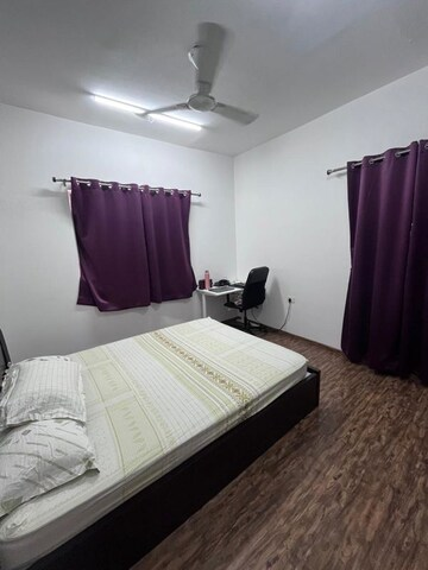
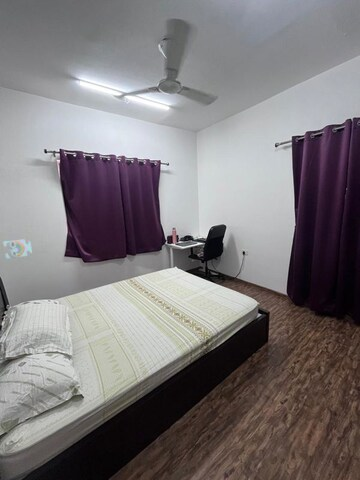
+ decorative wall piece (18, 248)
